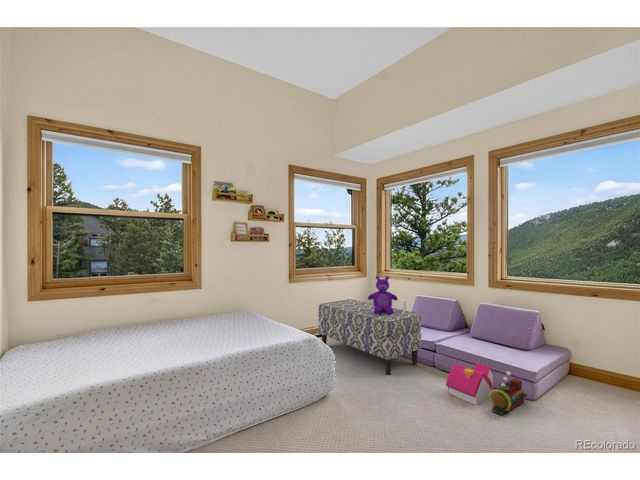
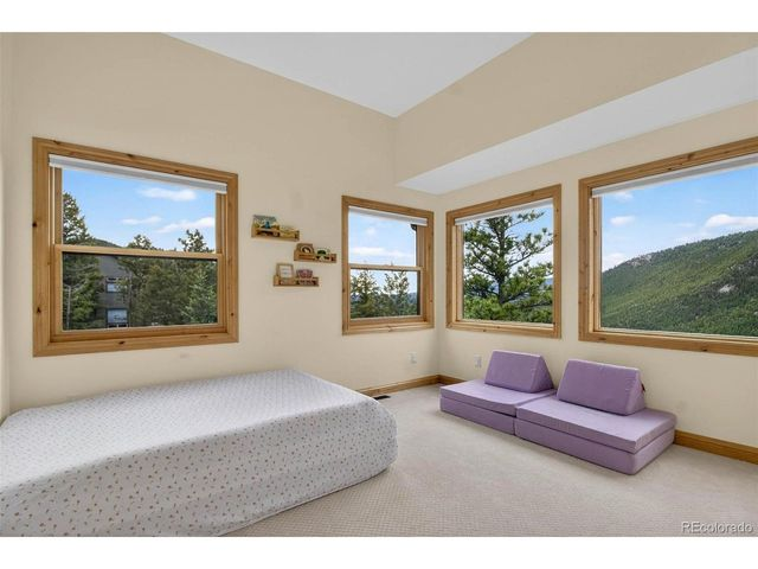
- toy train (507, 389)
- toy house (471, 379)
- teddy bear (382, 294)
- bench (365, 331)
